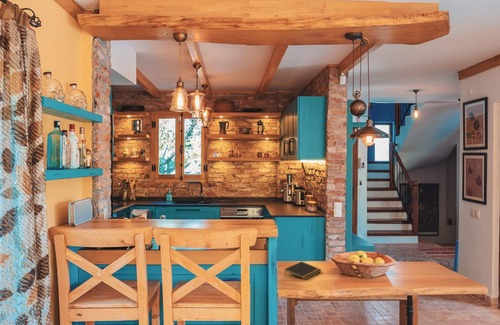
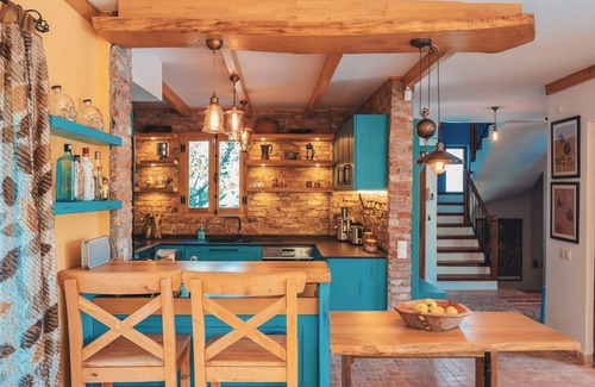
- notepad (303, 270)
